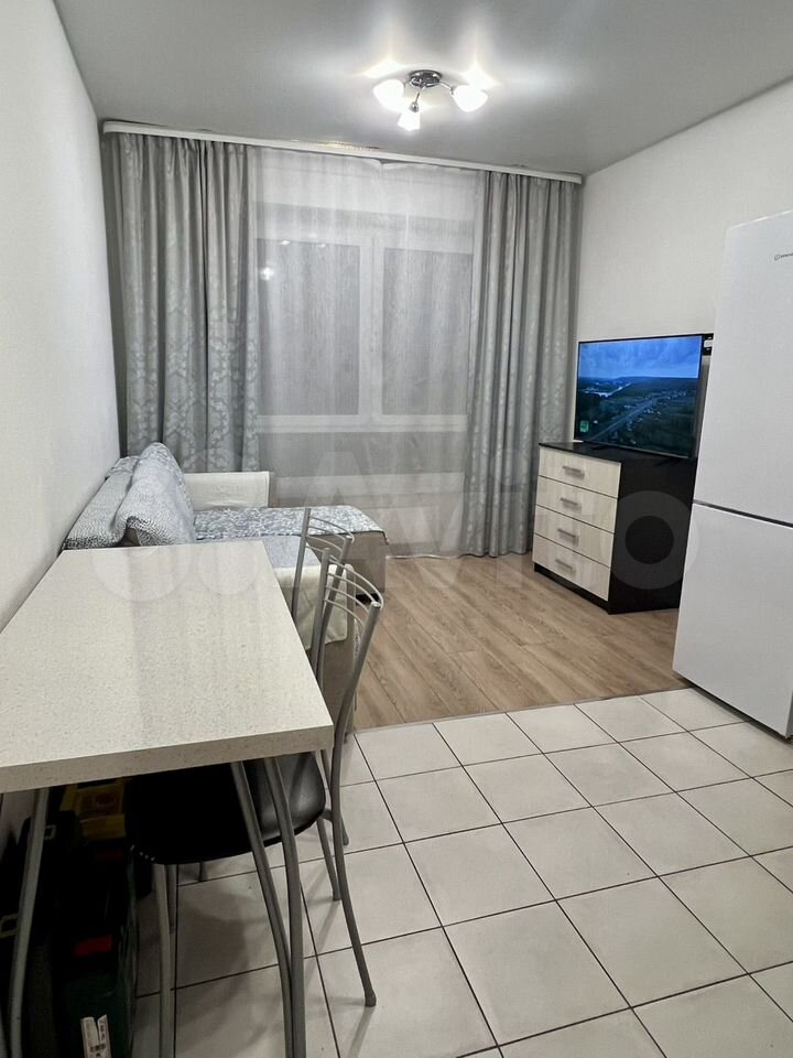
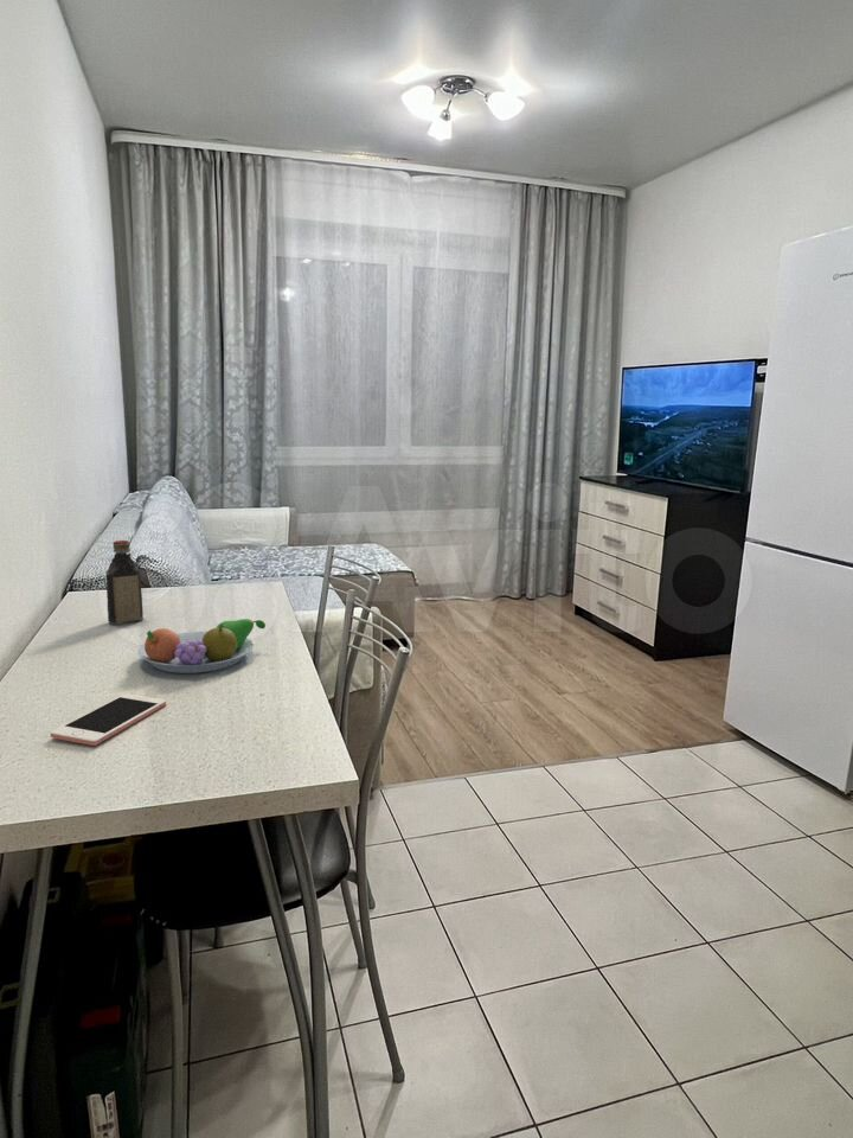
+ cell phone (111, 717)
+ fruit bowl (200, 637)
+ bottle (123, 581)
